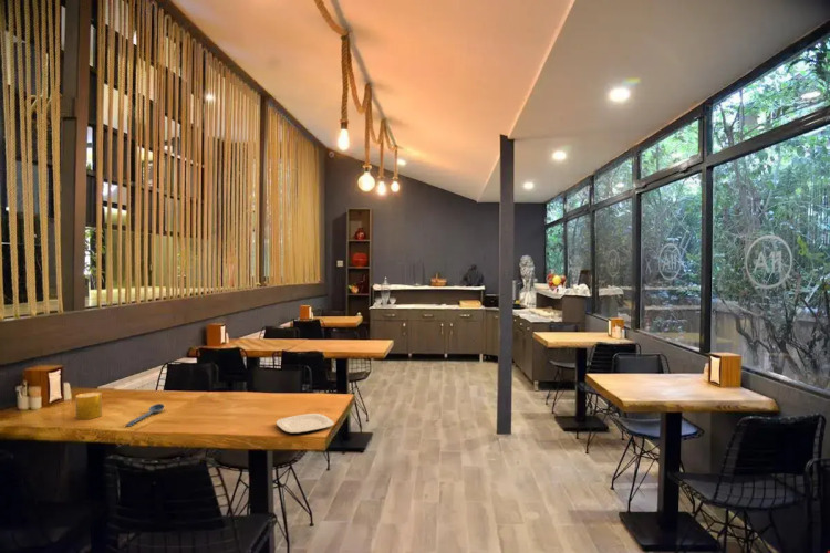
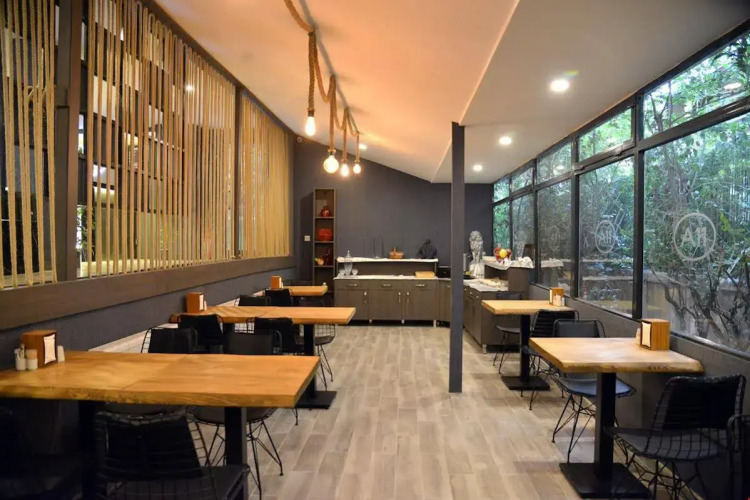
- plate (304, 424)
- cup (89, 405)
- spoon (144, 414)
